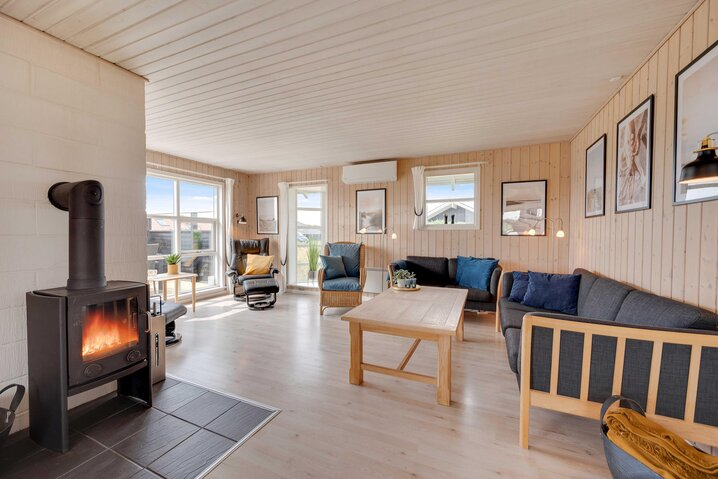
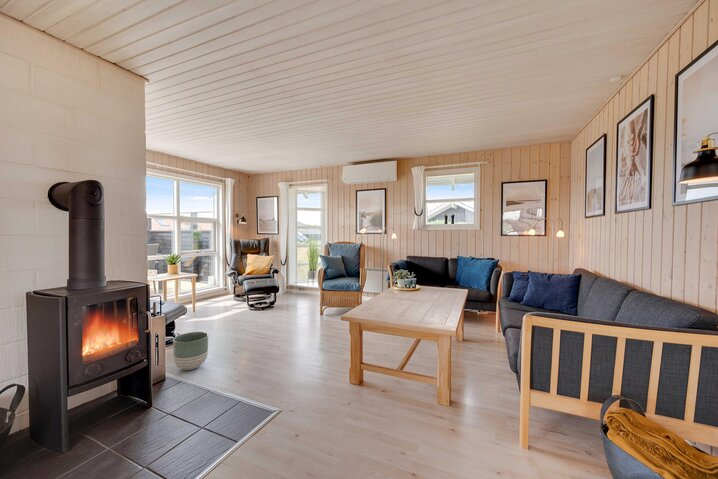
+ planter (191, 352)
